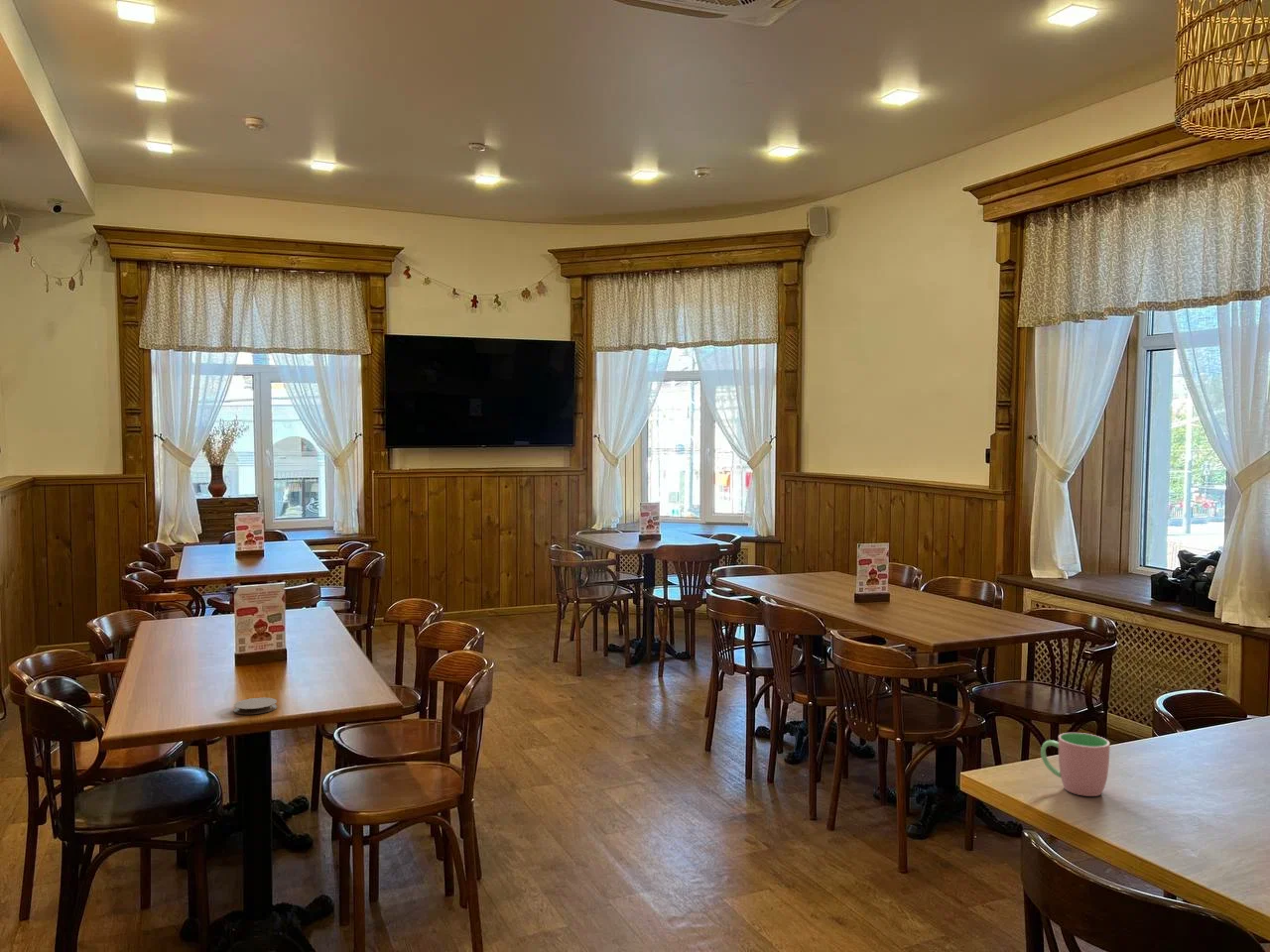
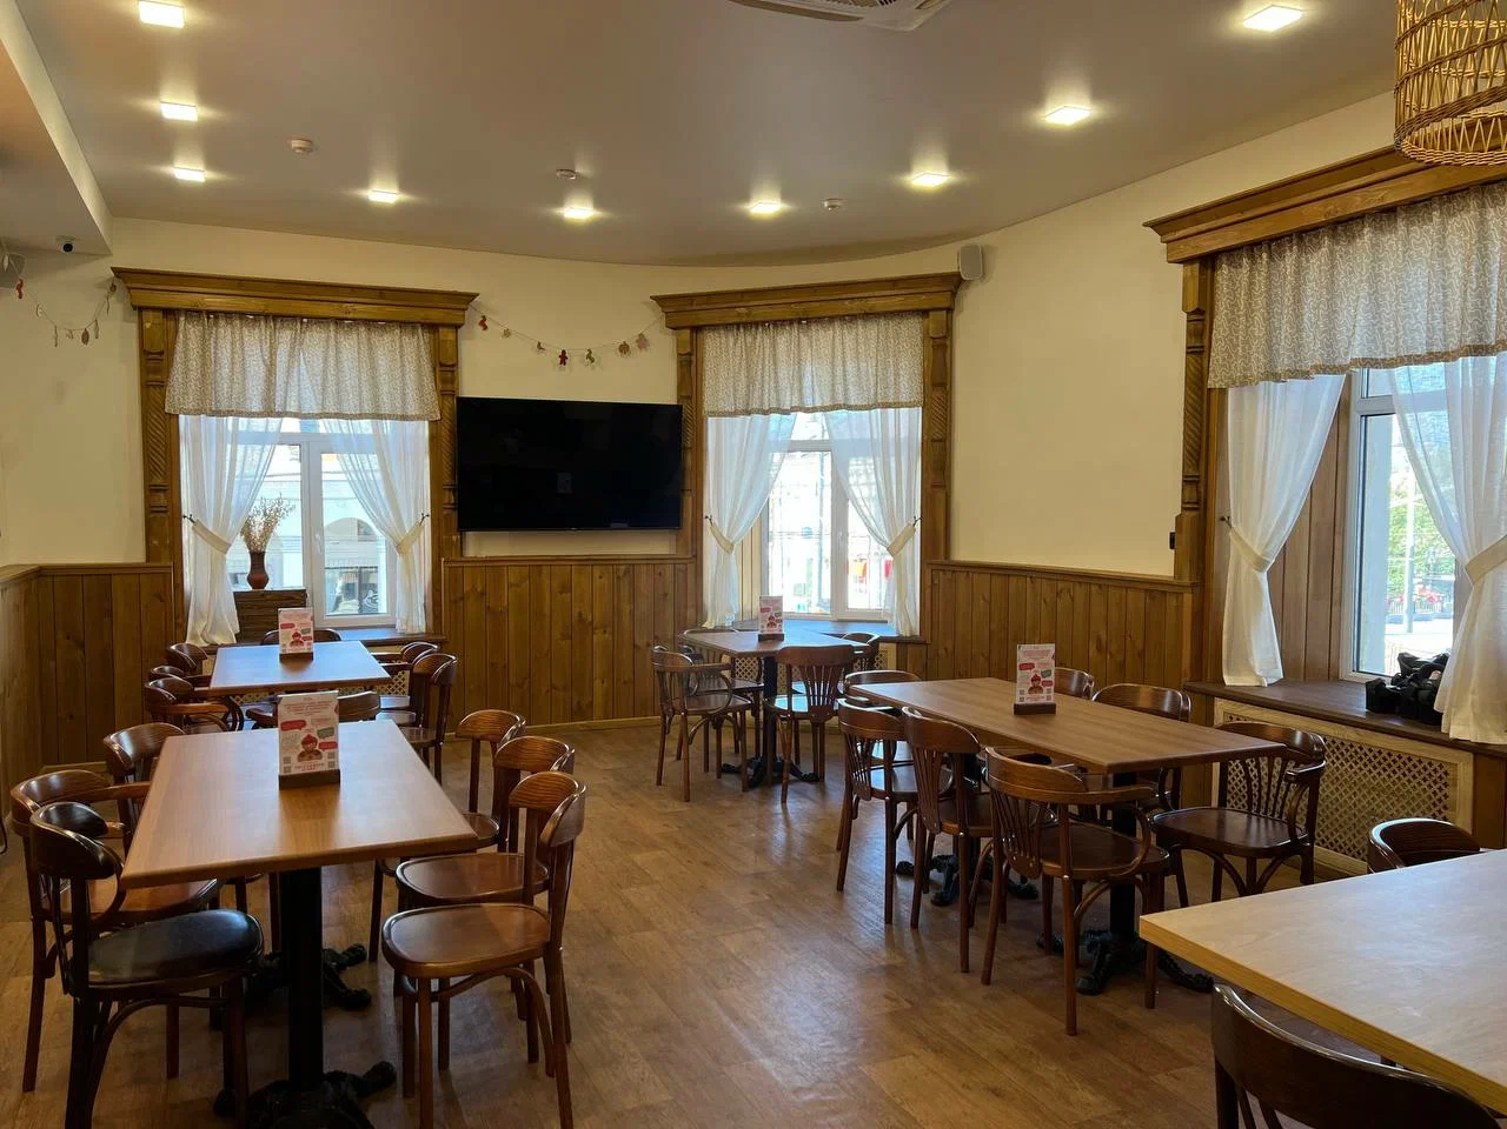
- coaster (255, 705)
- cup (1074, 763)
